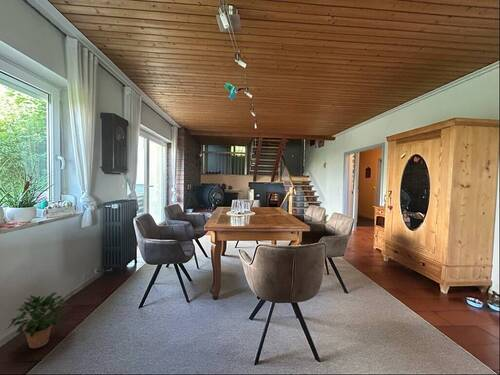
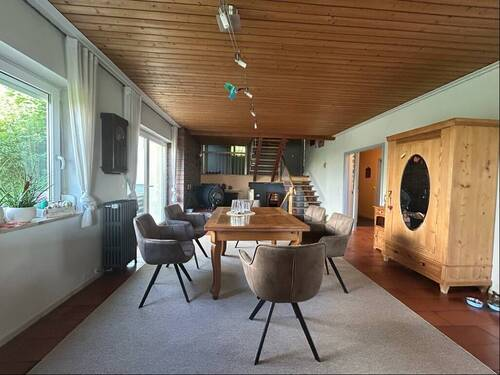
- potted plant (41, 315)
